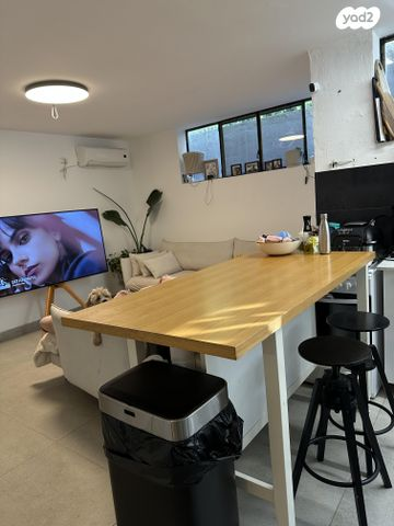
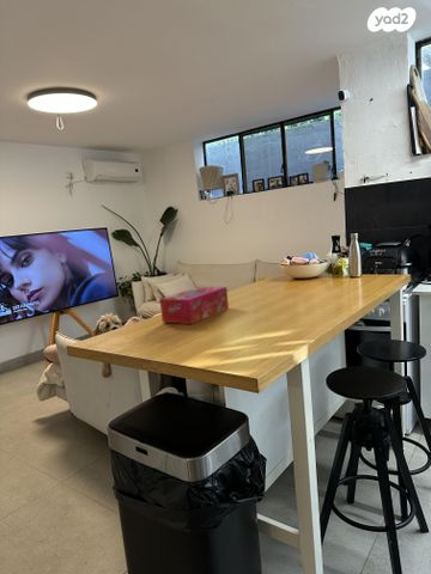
+ tissue box (195, 304)
